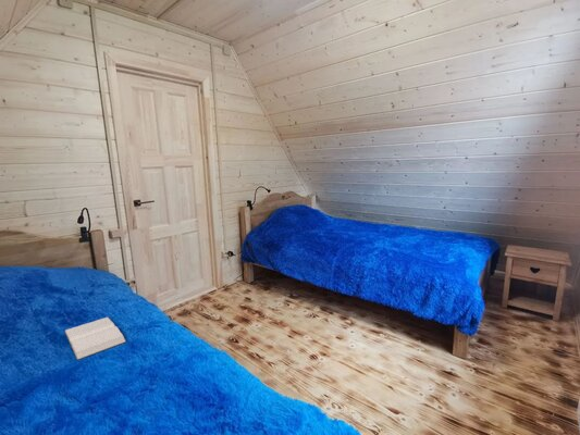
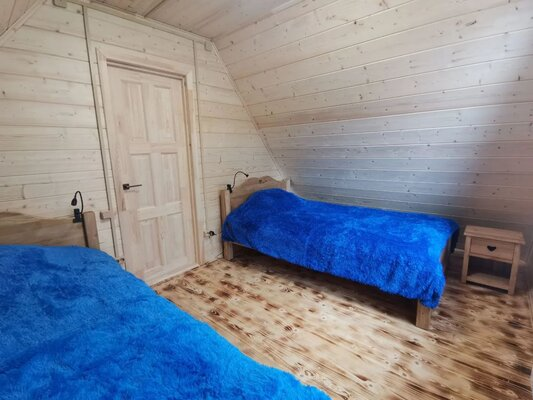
- book (94, 334)
